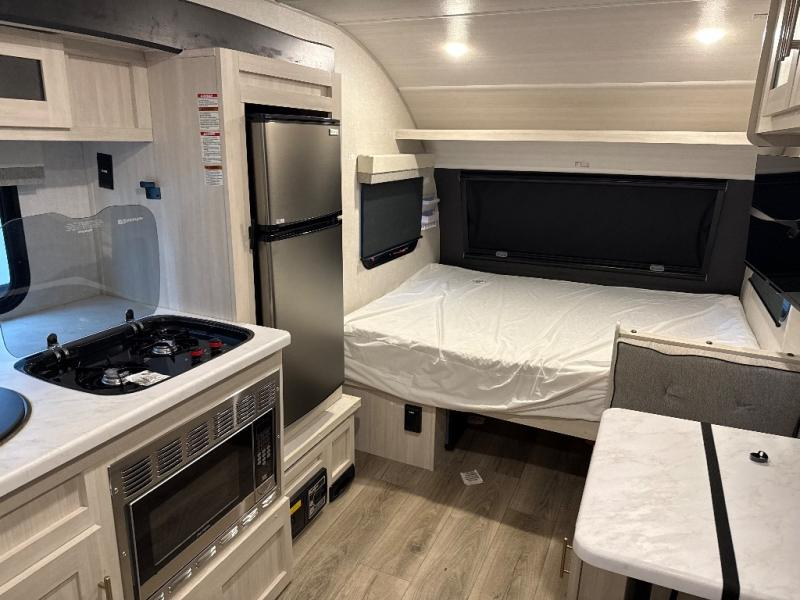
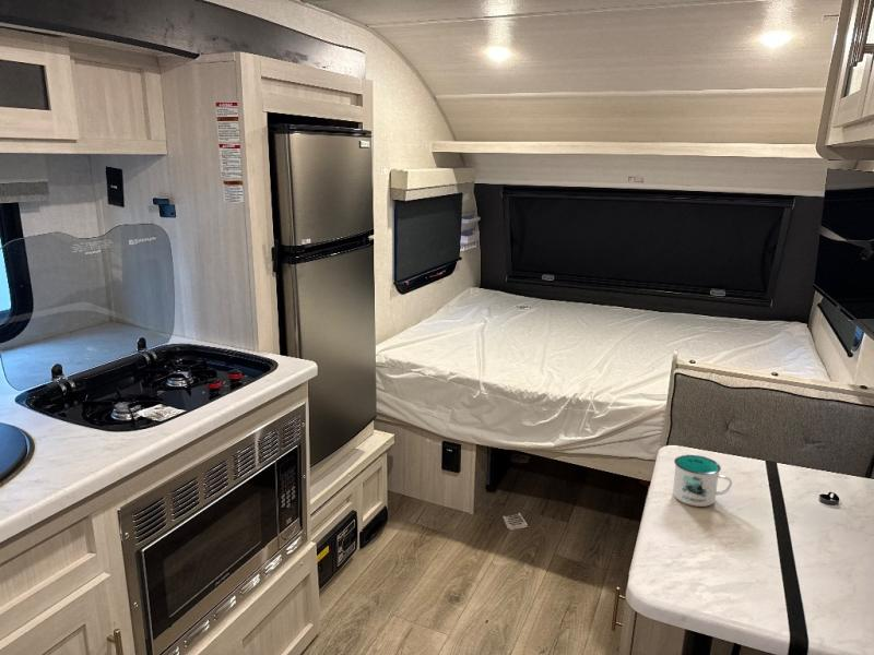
+ mug (701, 481)
